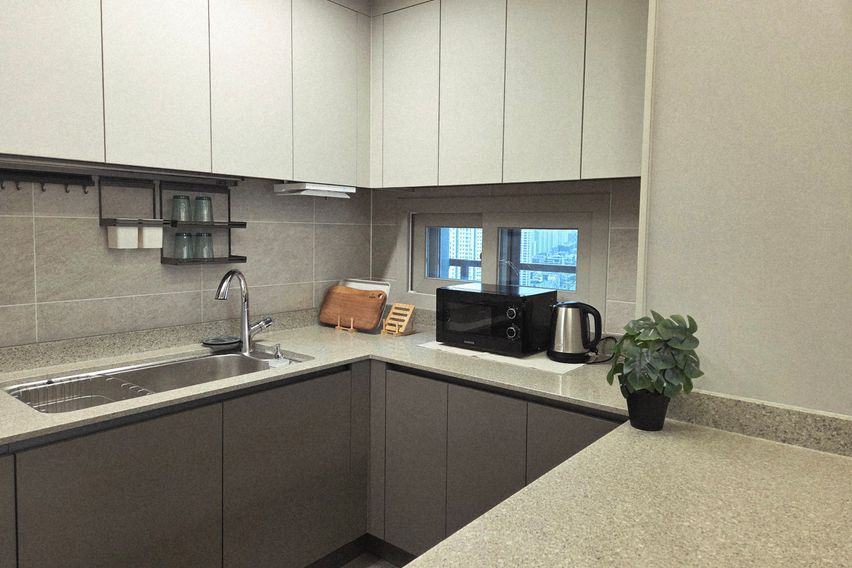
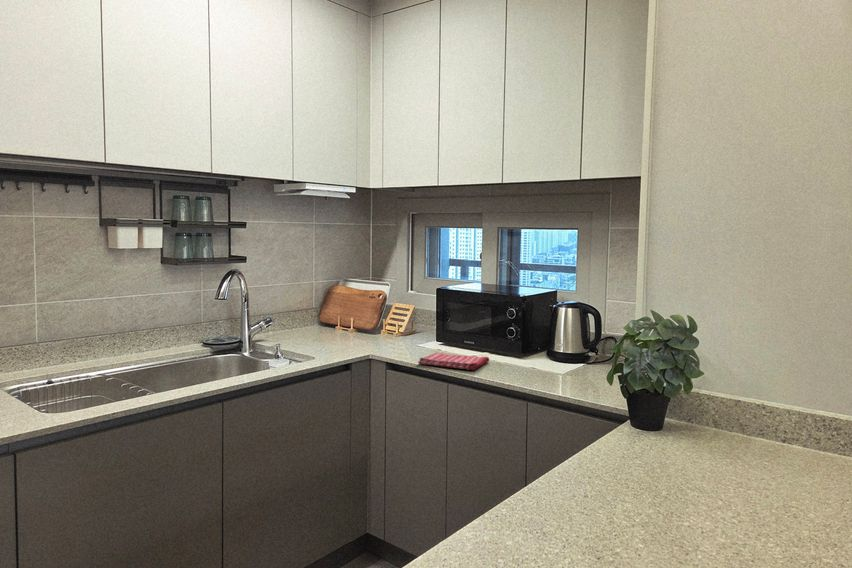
+ dish towel (454, 359)
